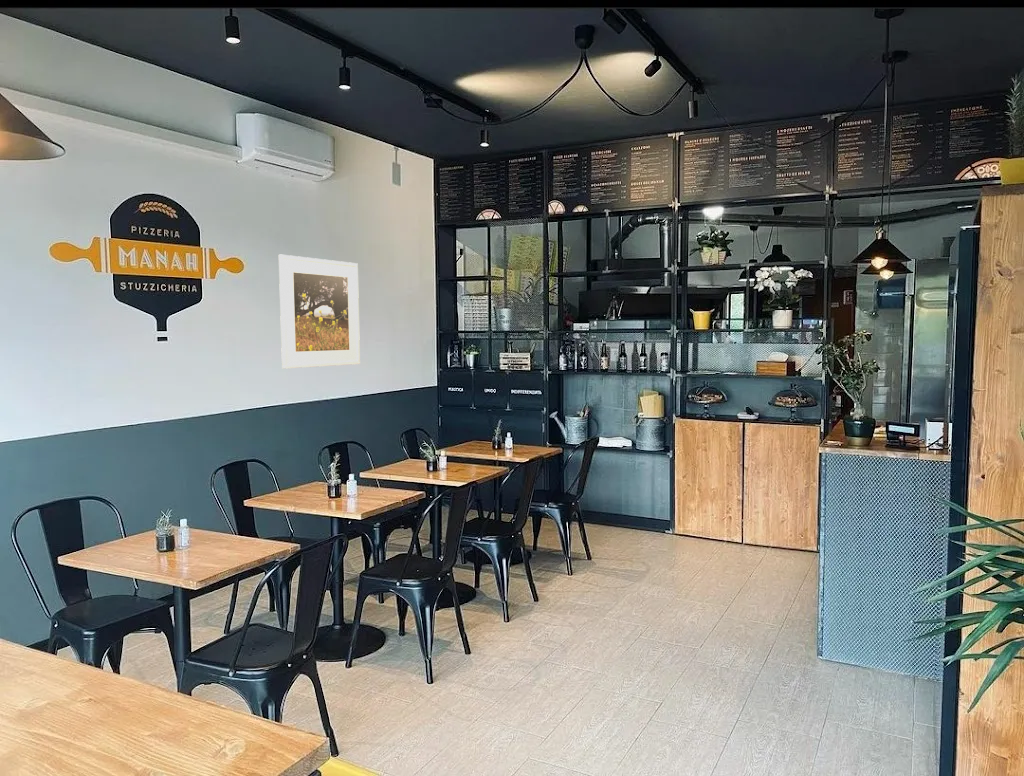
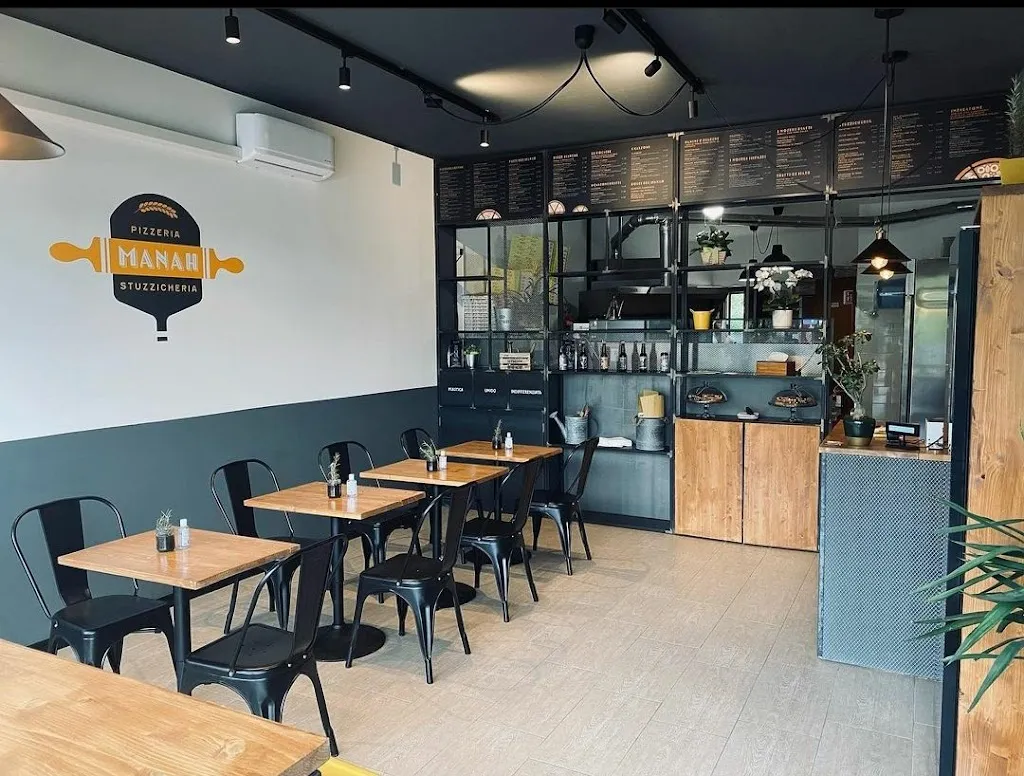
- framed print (322, 313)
